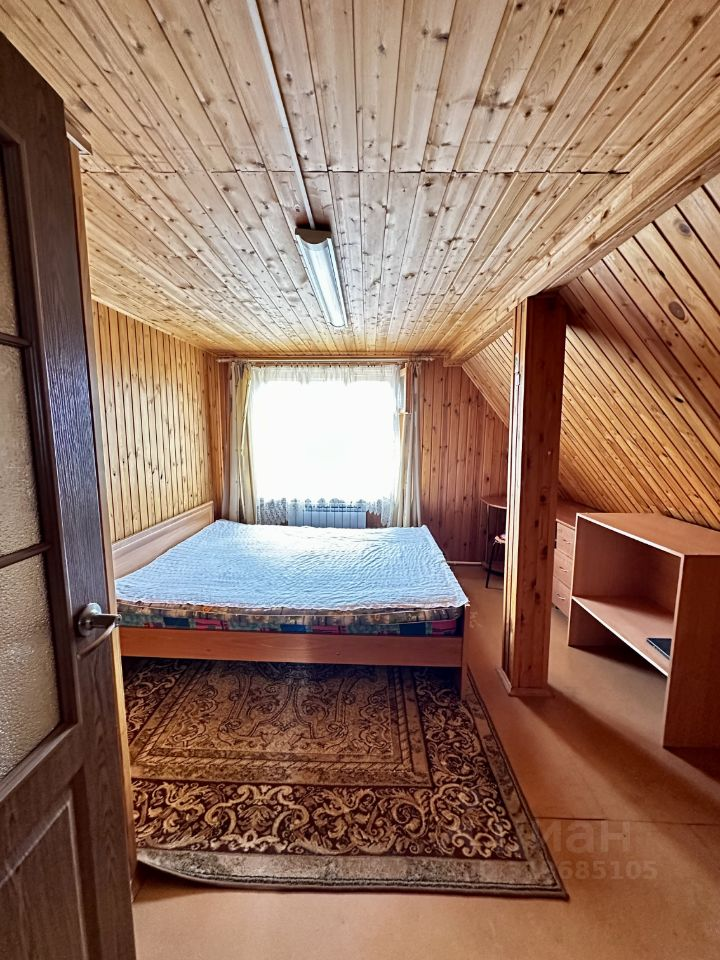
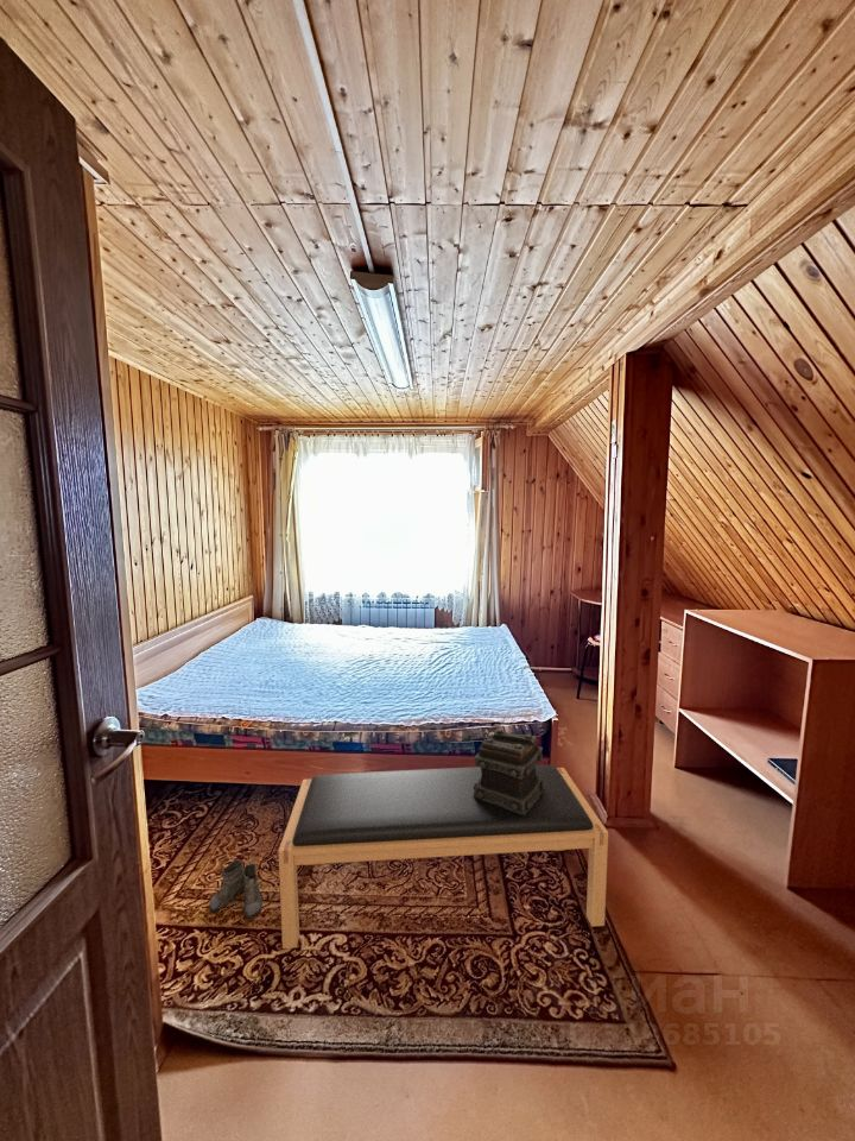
+ decorative box (508, 763)
+ boots (236, 885)
+ bench (441, 840)
